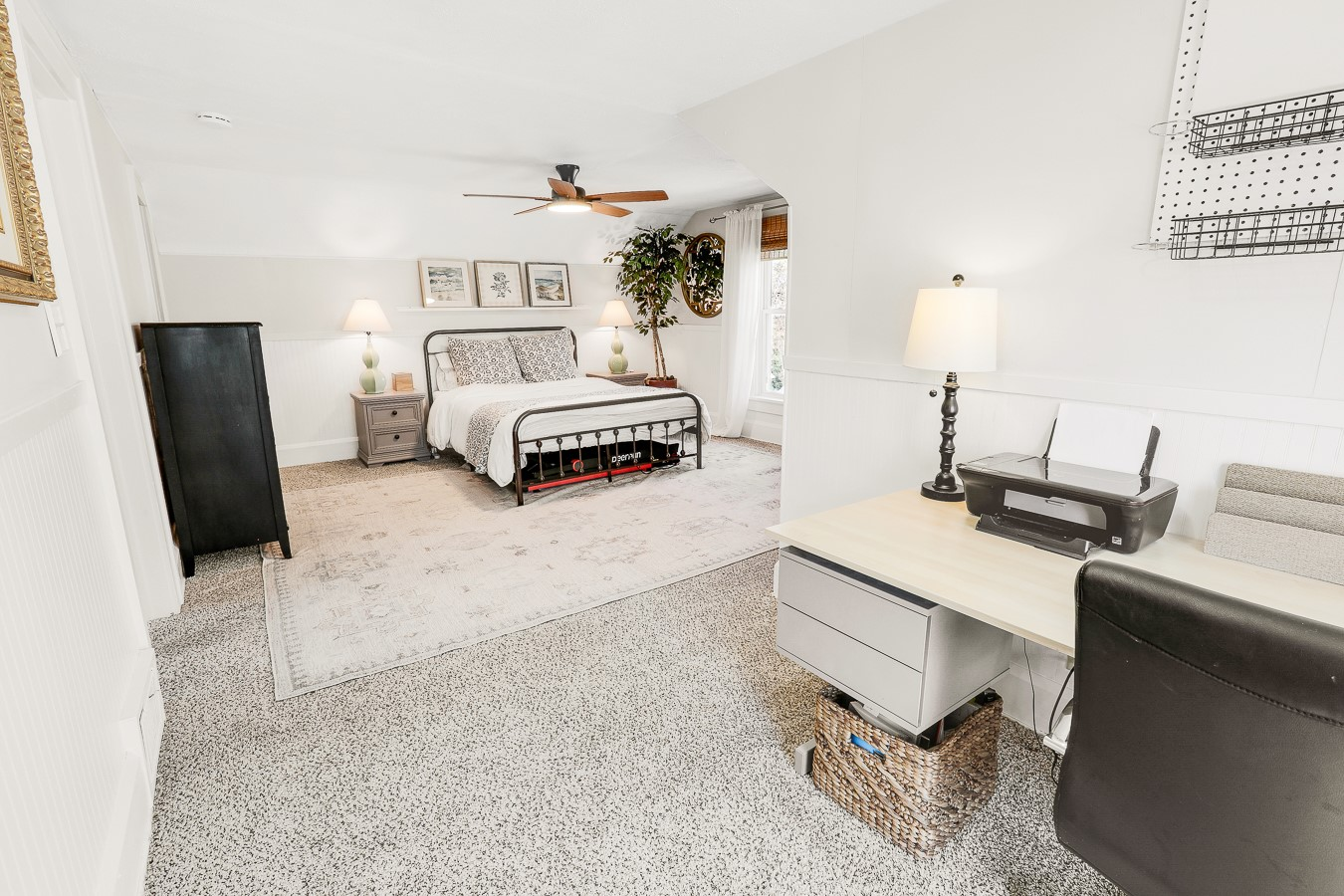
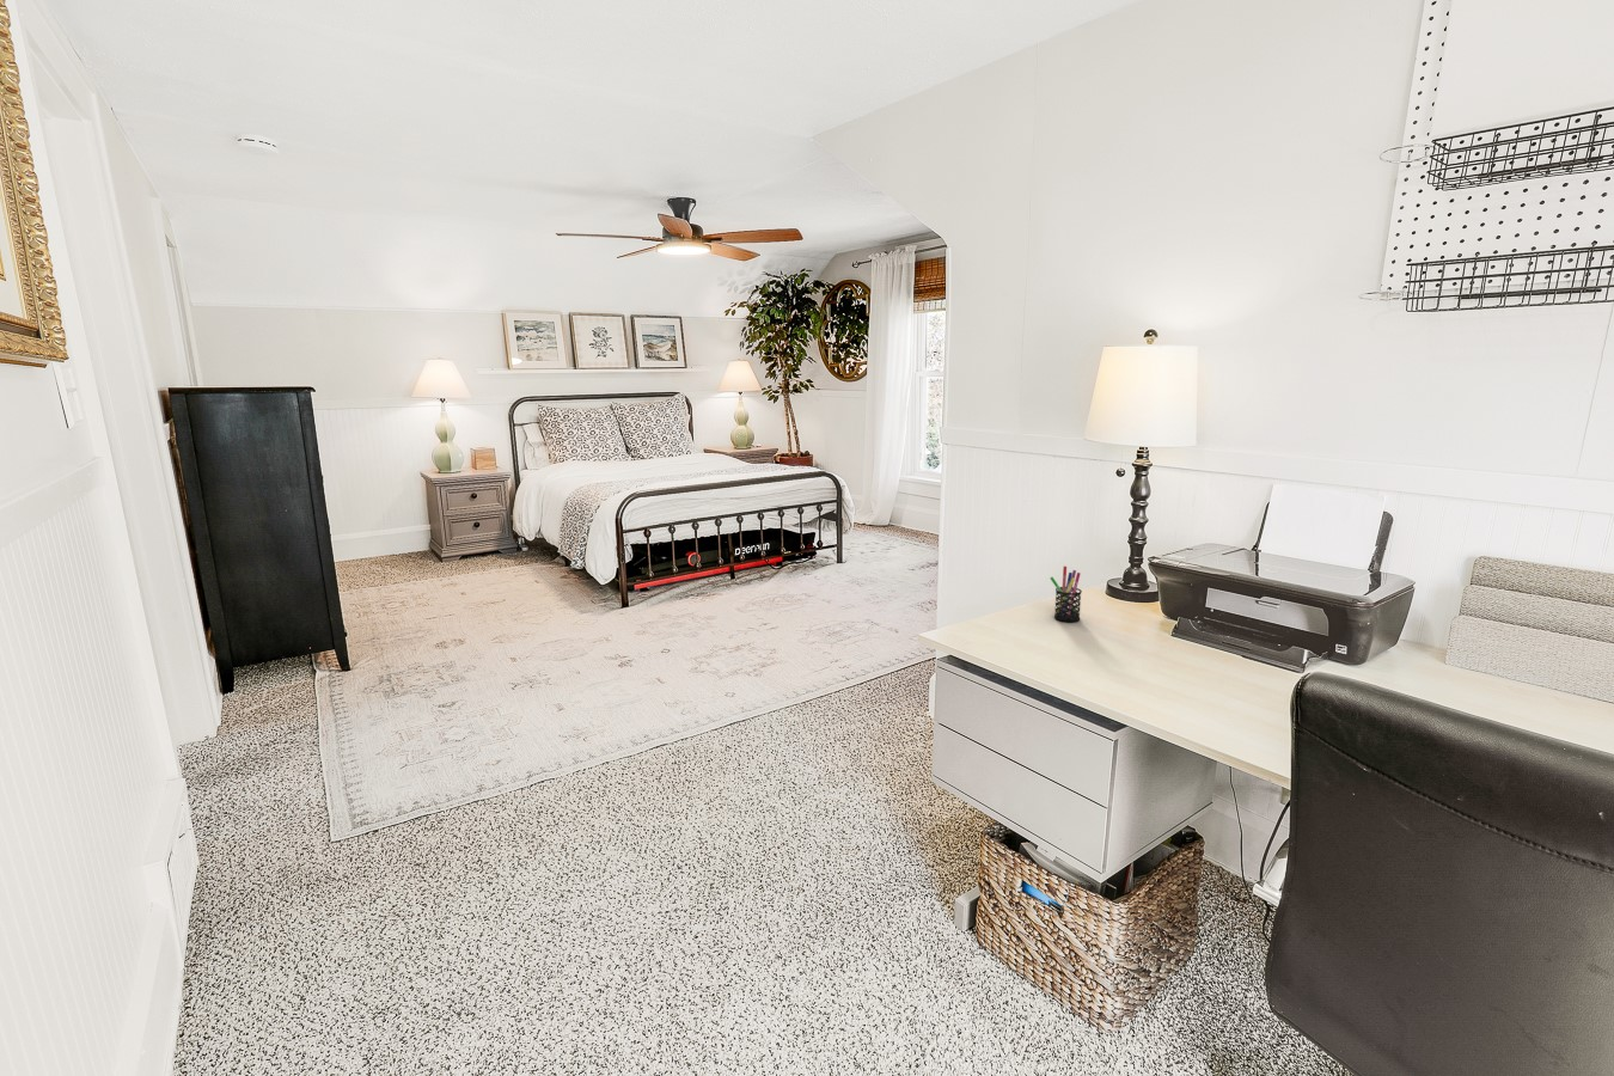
+ pen holder (1064, 593)
